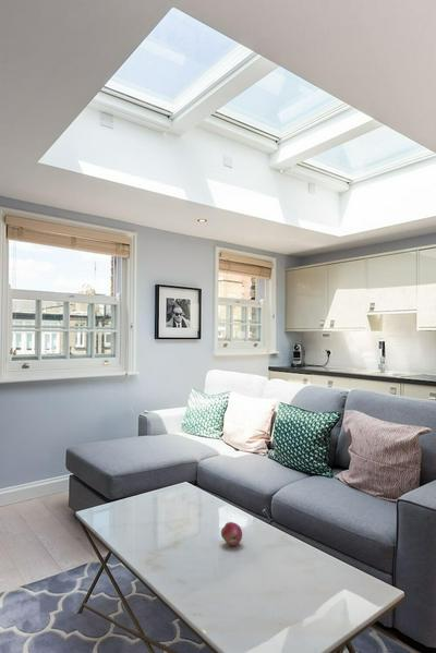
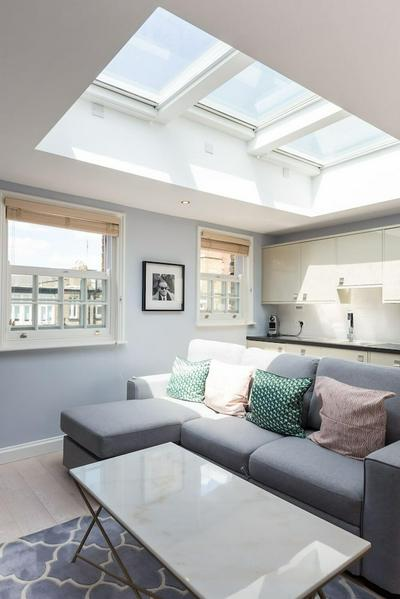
- apple (231, 533)
